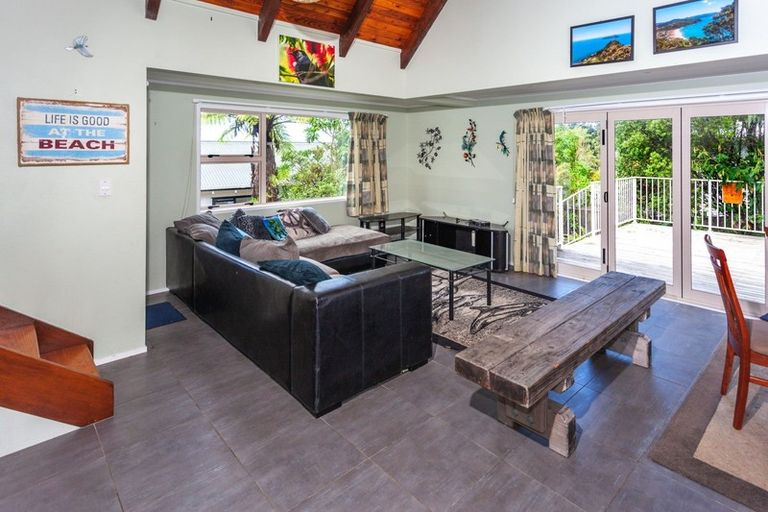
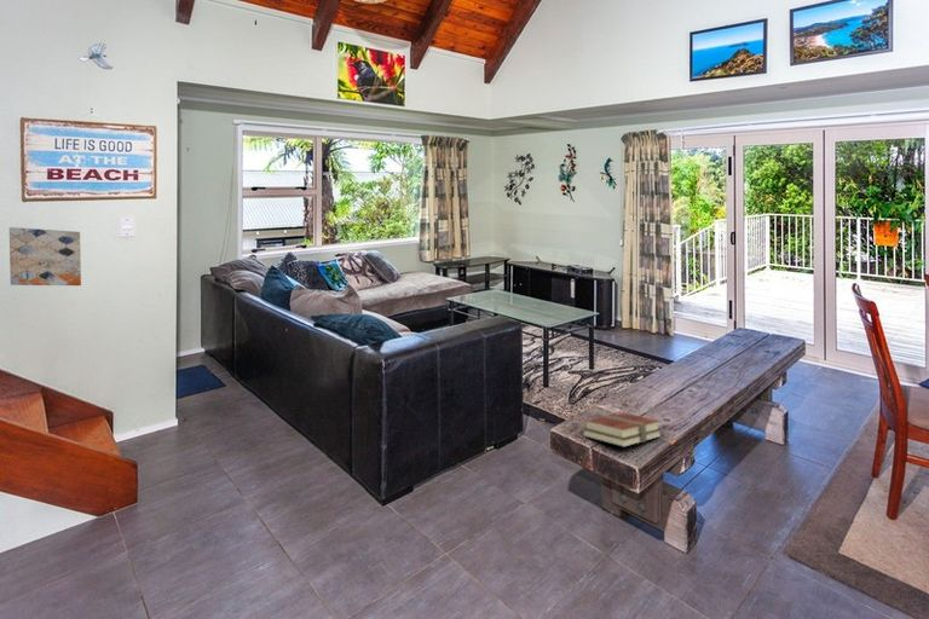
+ wall art (46, 258)
+ books (622, 428)
